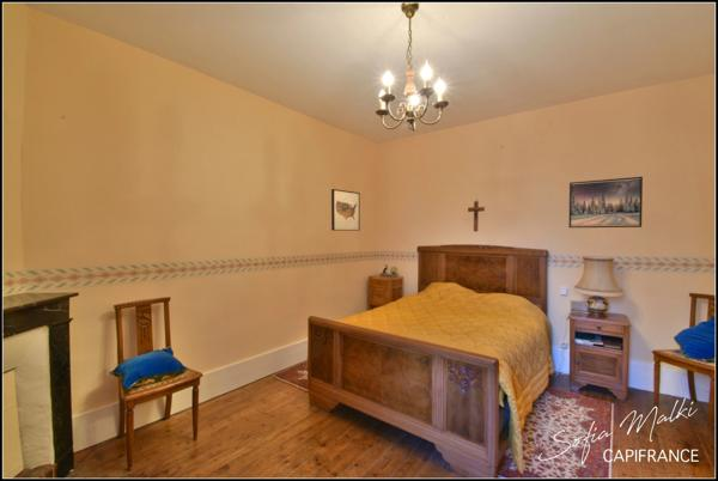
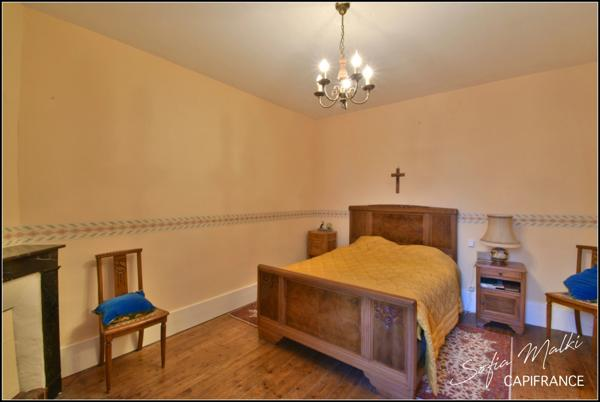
- wall art (346, 211)
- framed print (603, 203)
